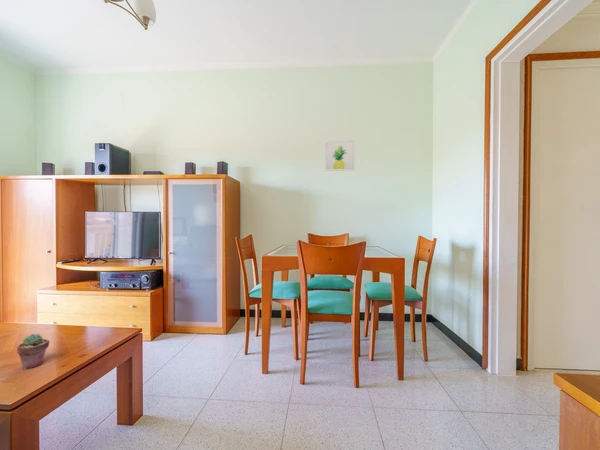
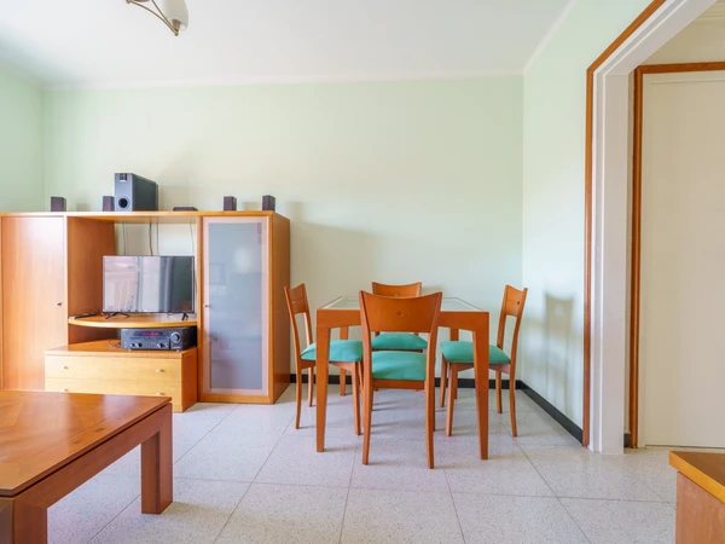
- potted succulent (33, 349)
- wall art (339, 155)
